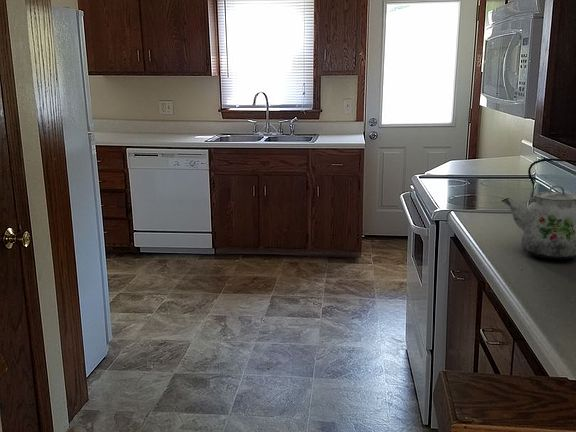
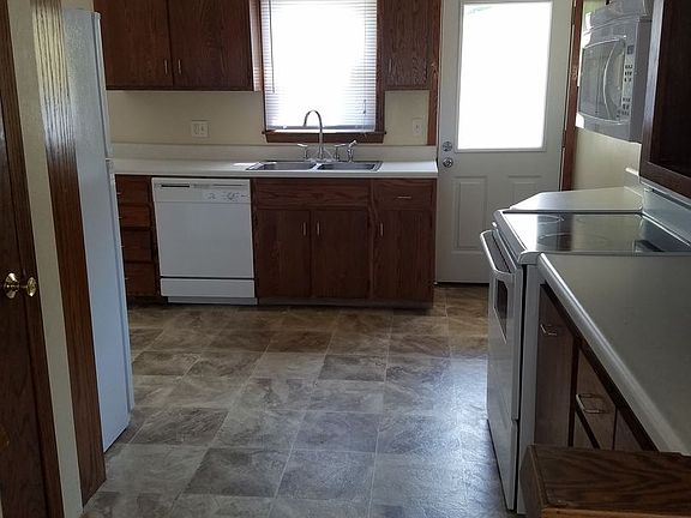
- kettle (543, 206)
